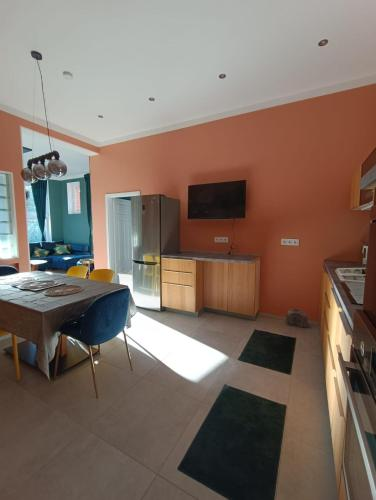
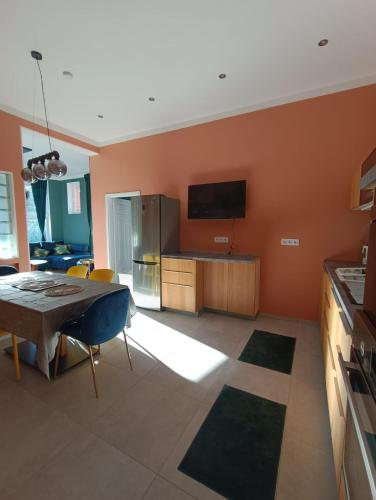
- bag (296, 317)
